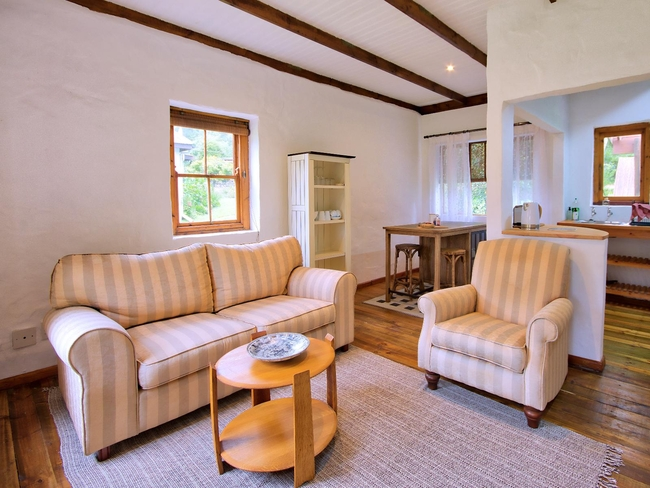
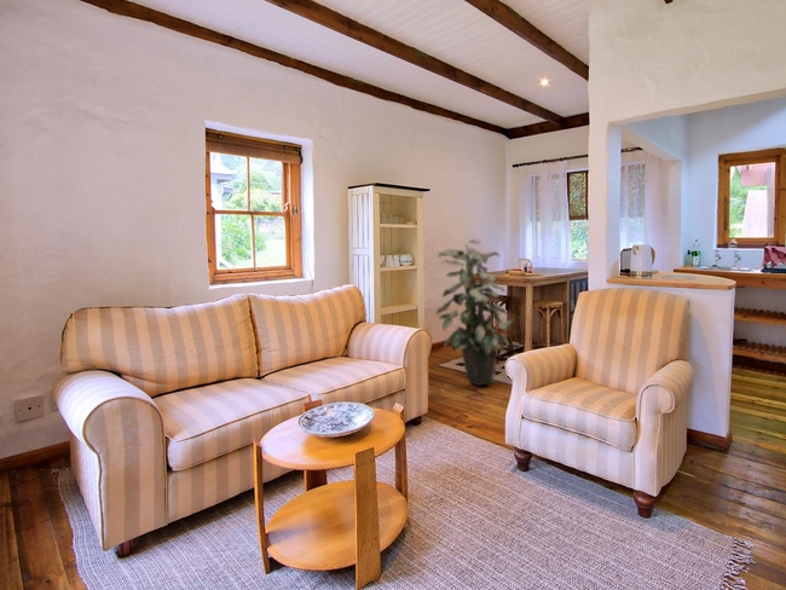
+ indoor plant (473, 312)
